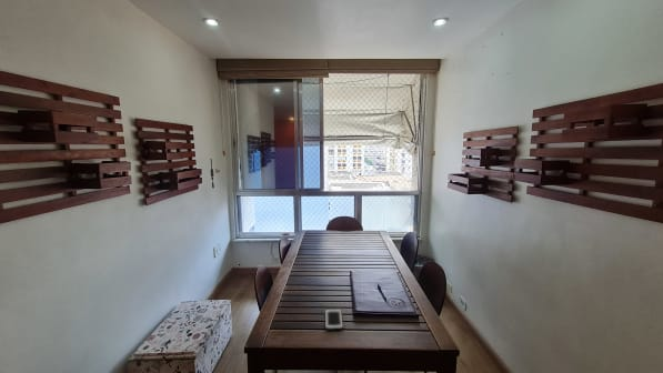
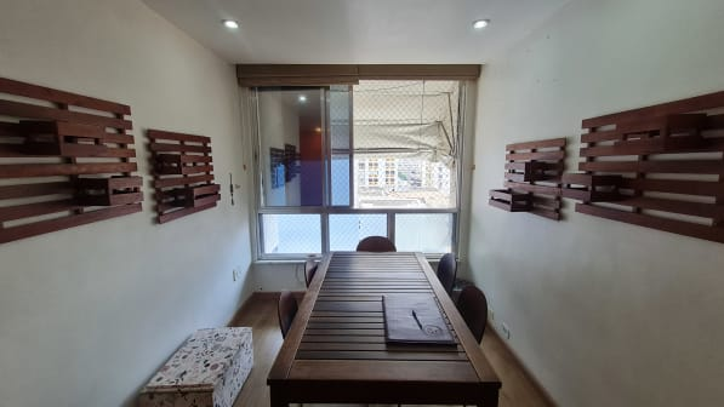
- cell phone (333, 319)
